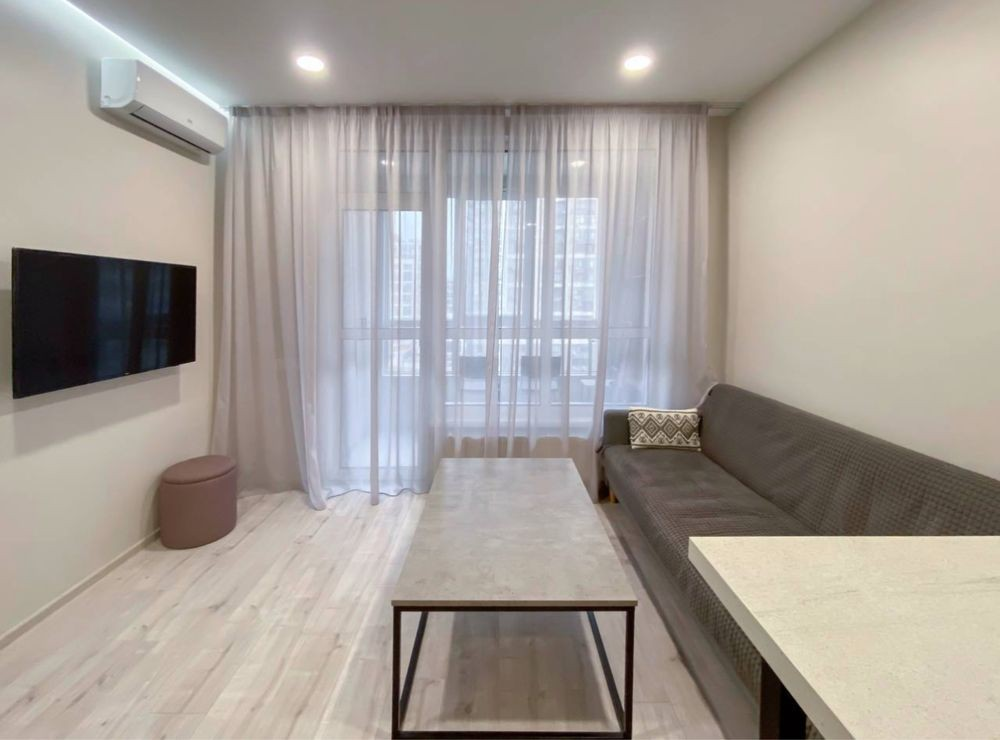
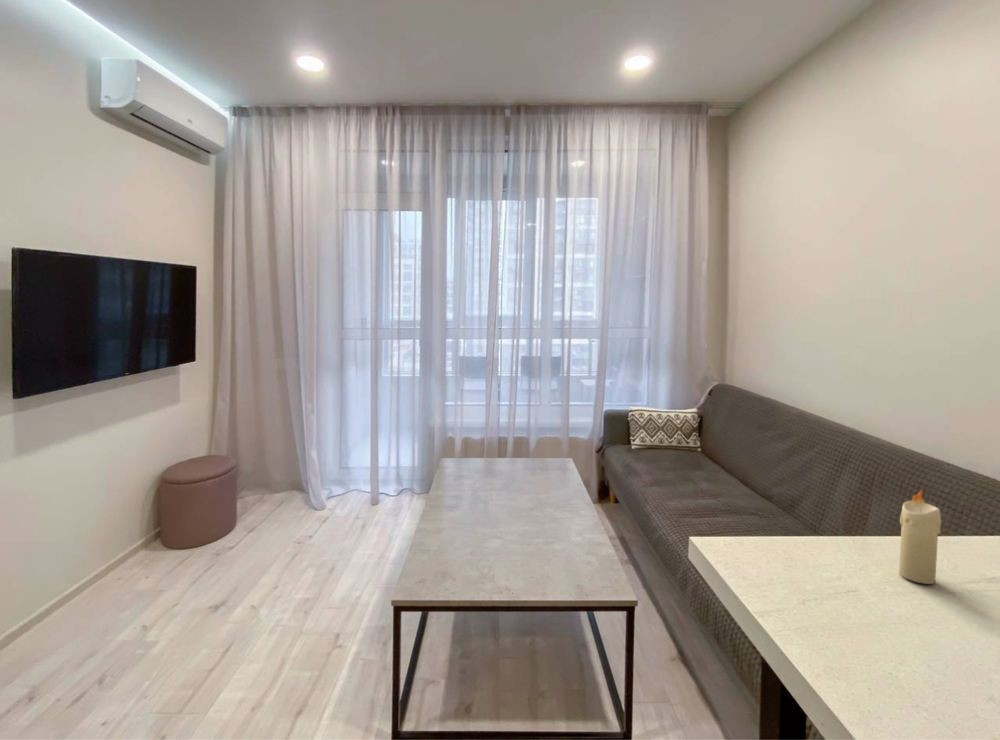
+ candle (919, 533)
